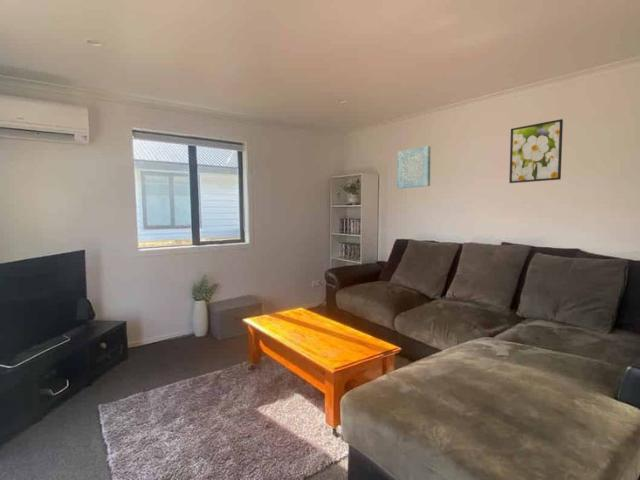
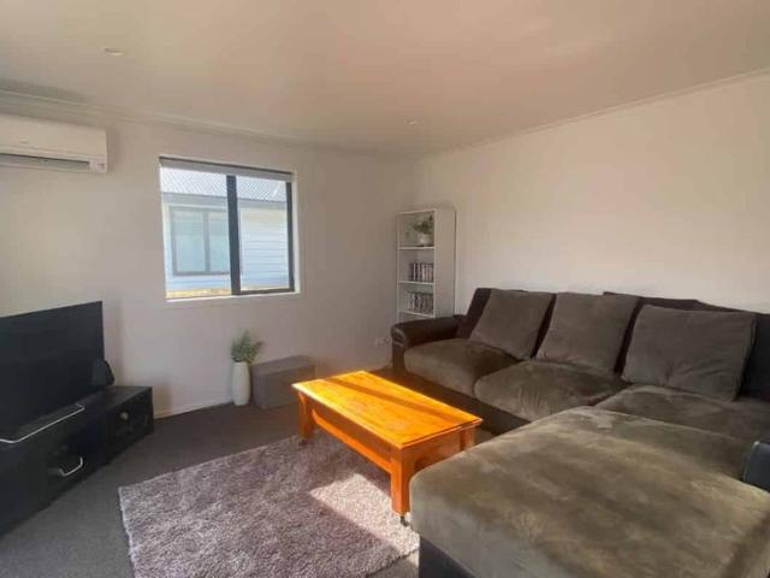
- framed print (534, 153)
- wall art (413, 168)
